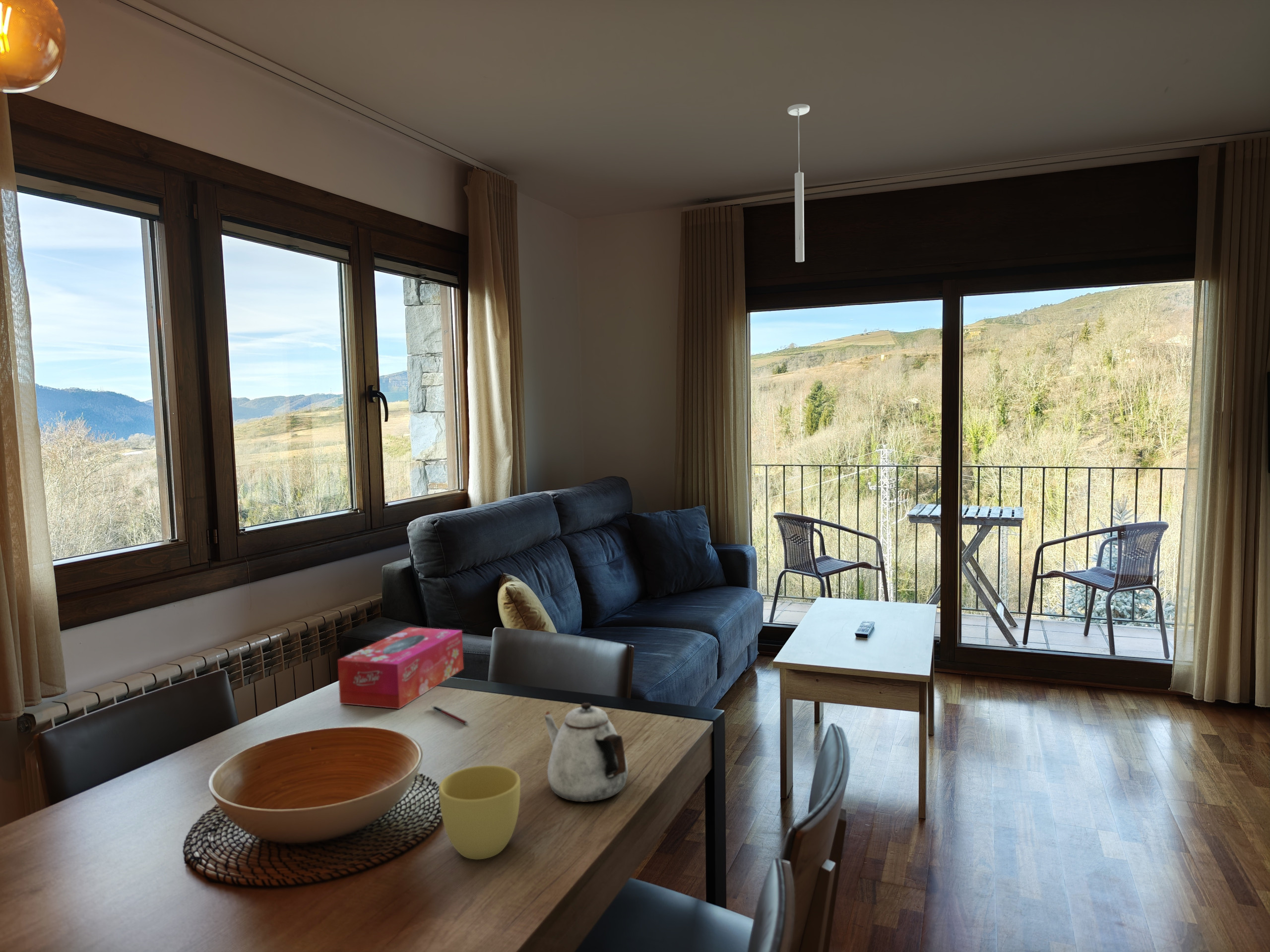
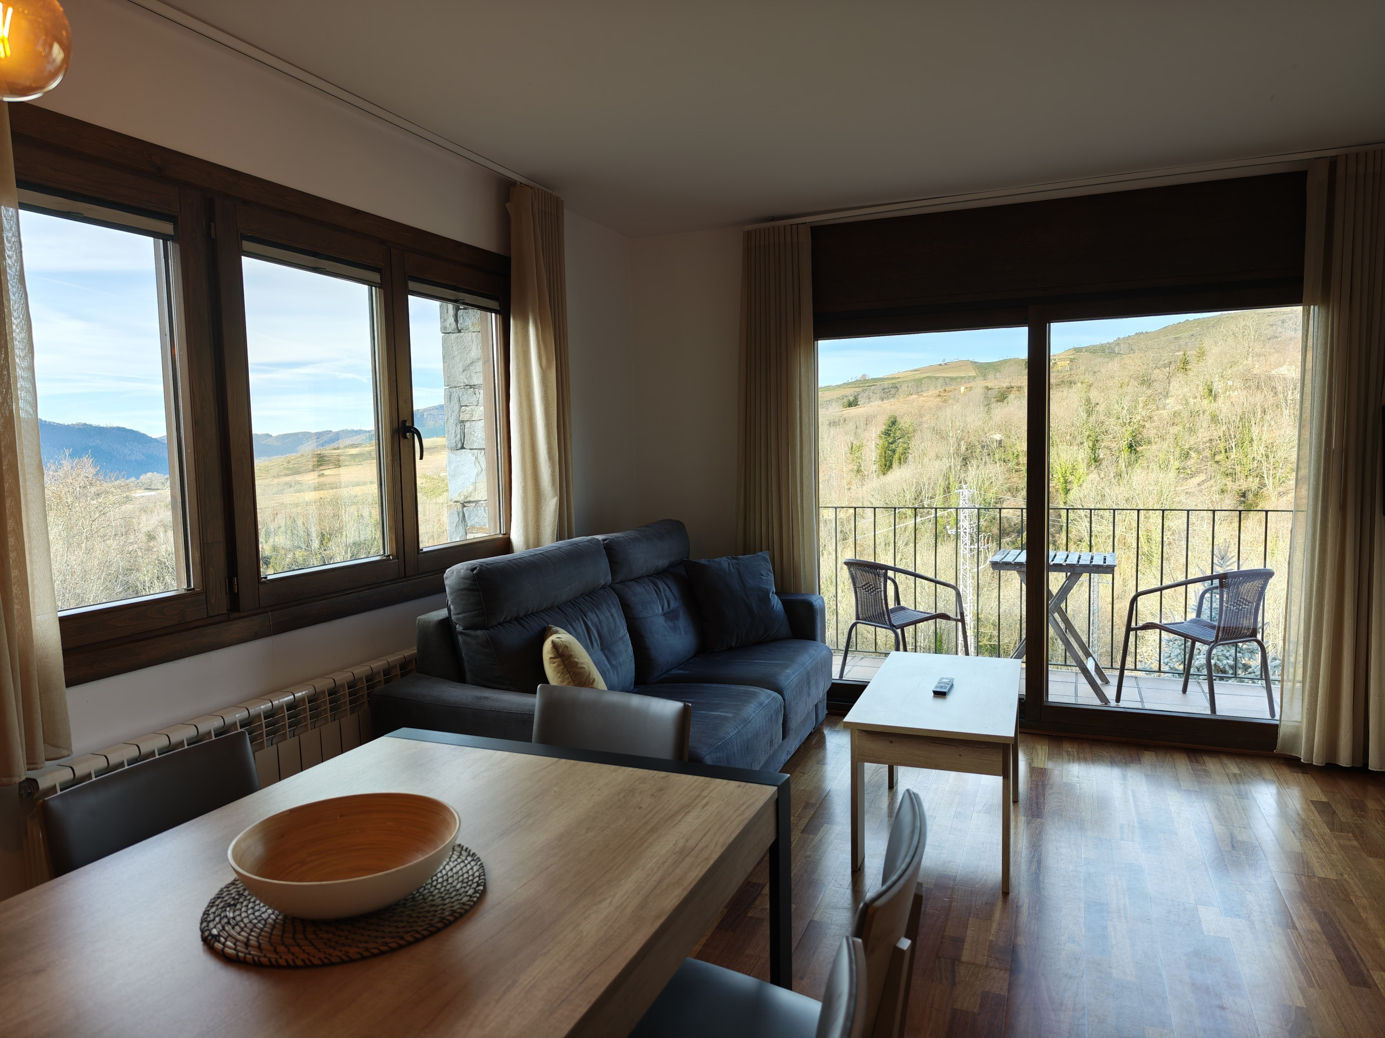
- teapot (582, 743)
- tissue box (404, 664)
- cup (474, 812)
- pen (448, 714)
- ceiling light (799, 185)
